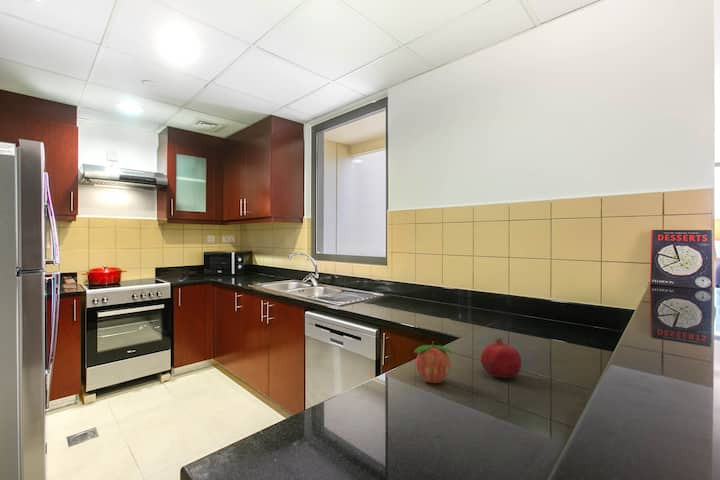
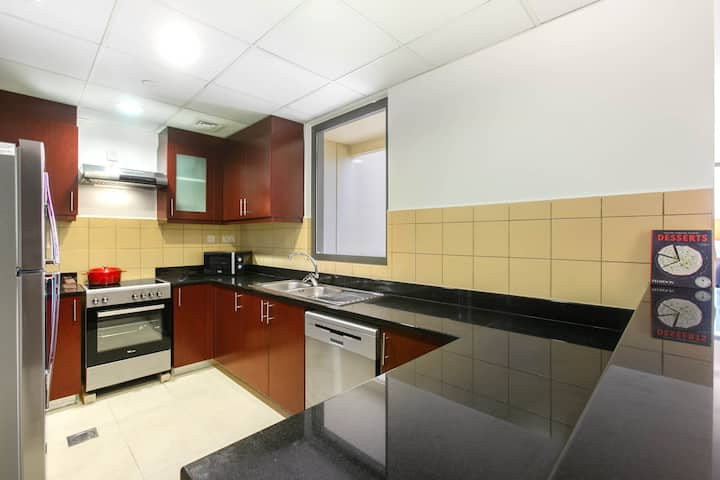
- fruit (433, 361)
- fruit (500, 356)
